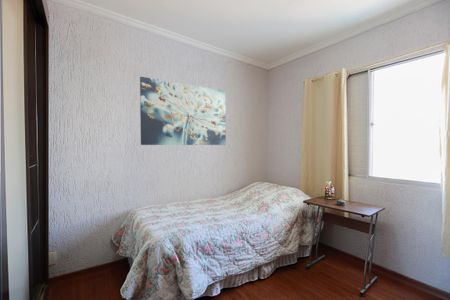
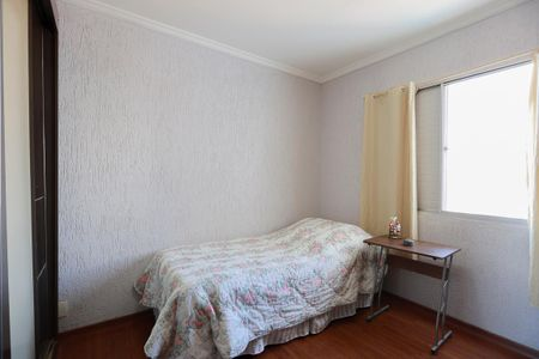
- wall art (187, 114)
